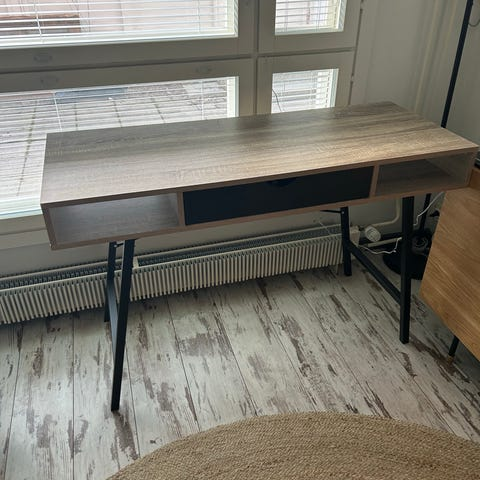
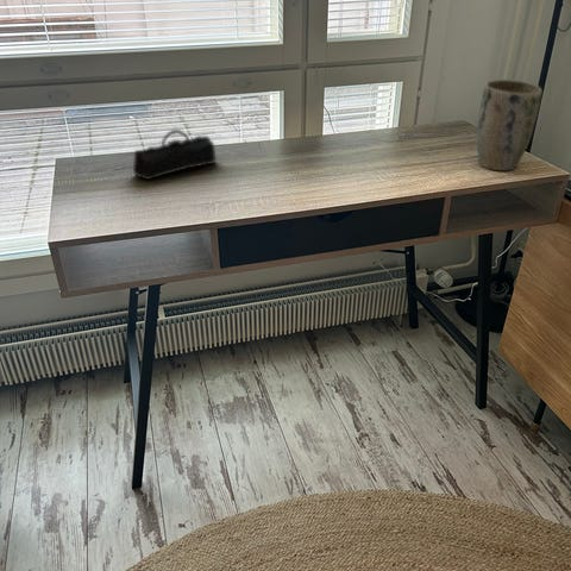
+ plant pot (504, 126)
+ pencil case (174, 150)
